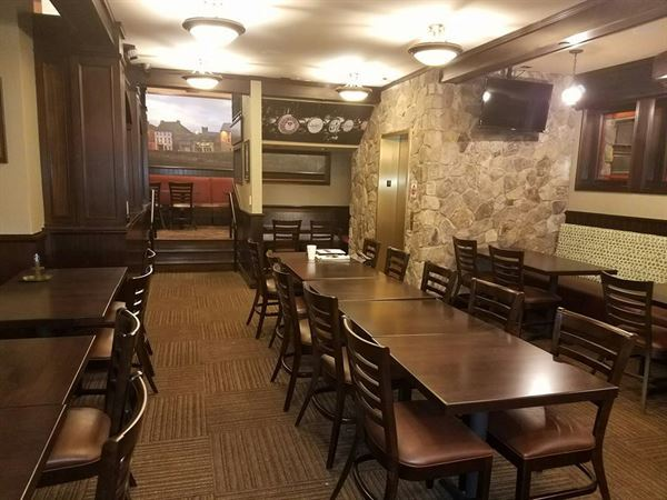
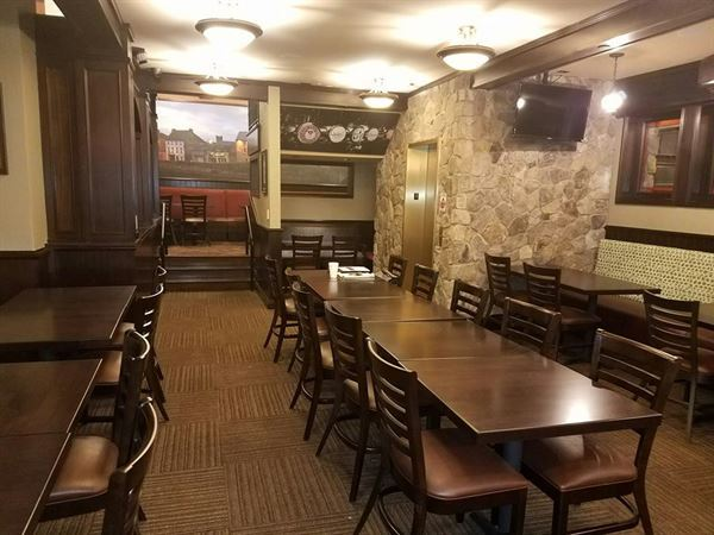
- candle holder (39, 267)
